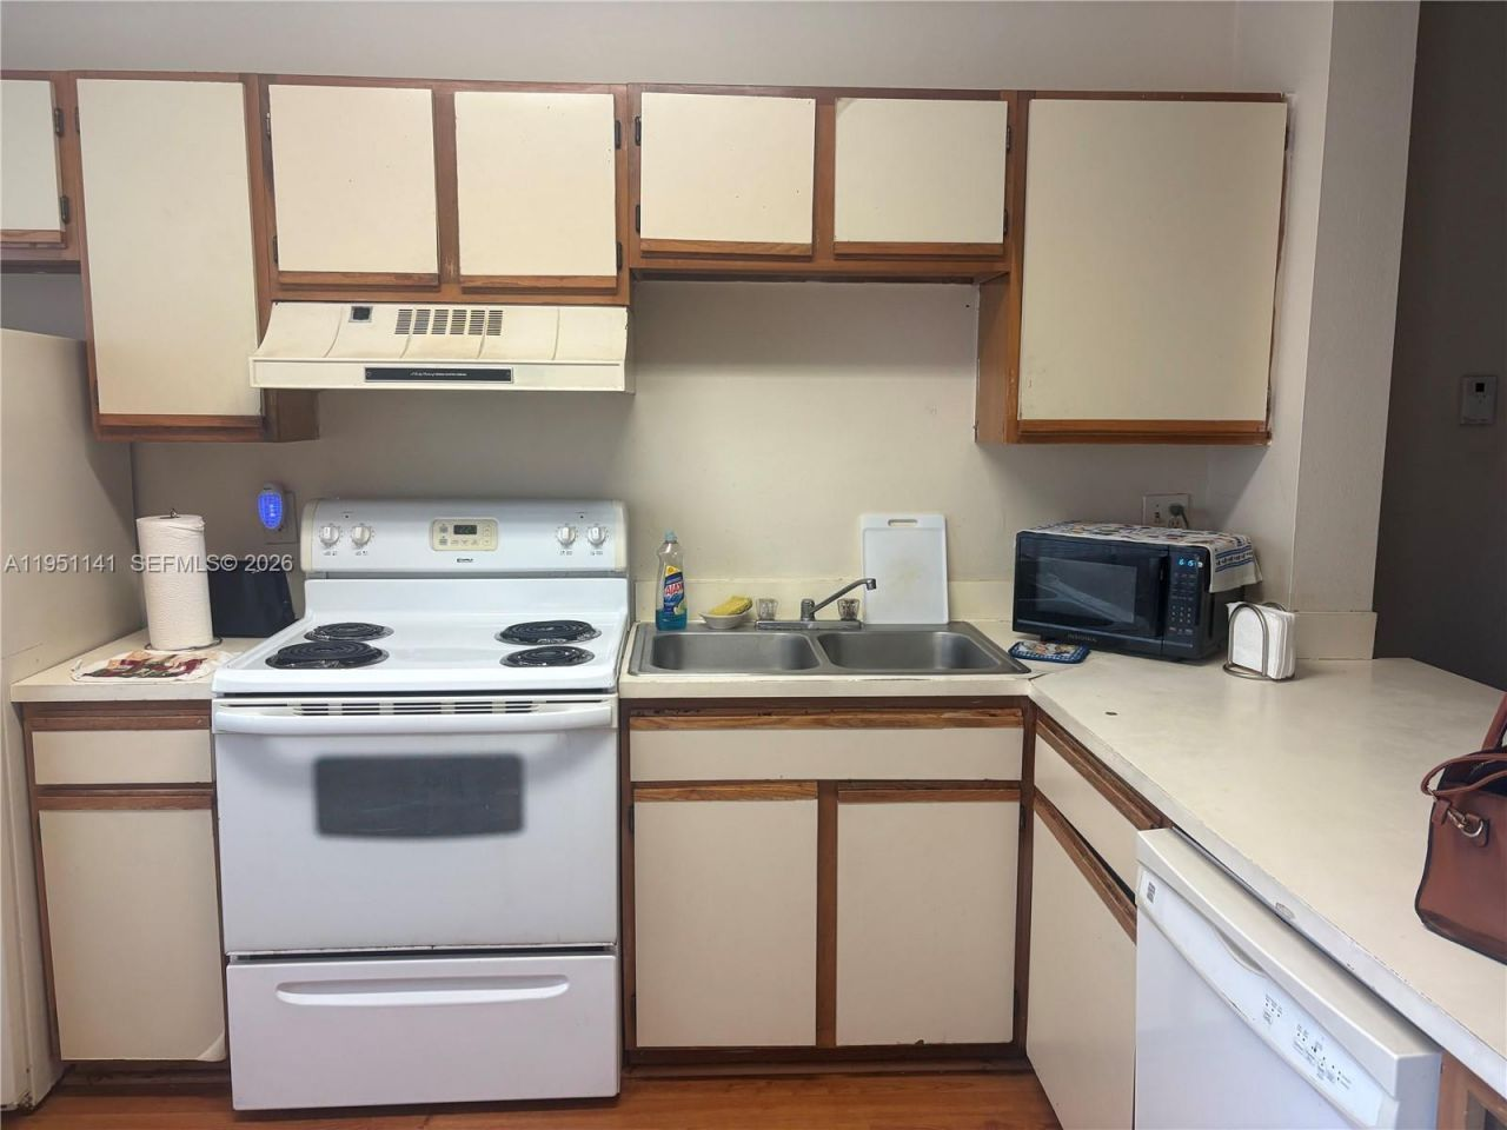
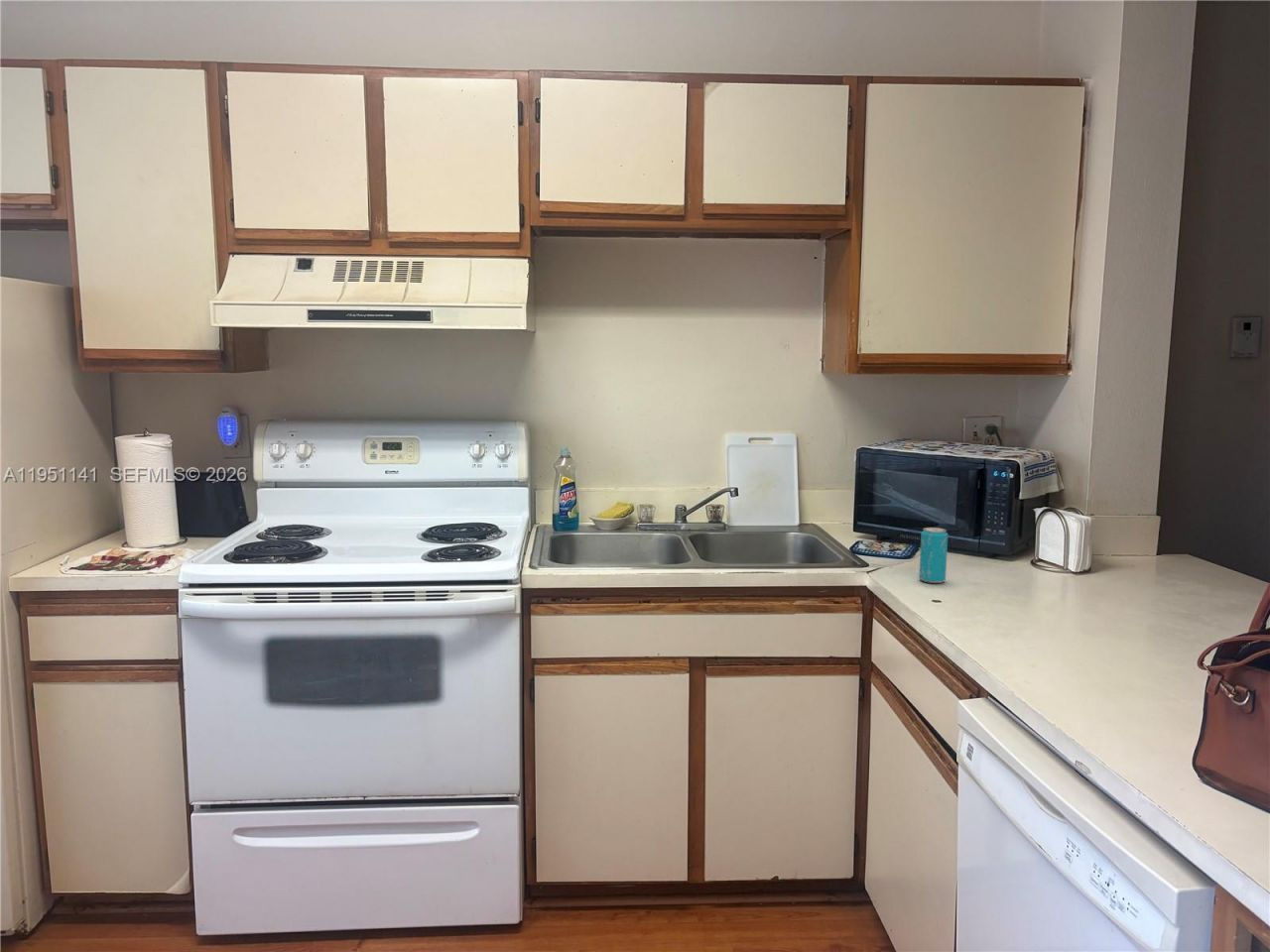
+ beverage can (933, 554)
